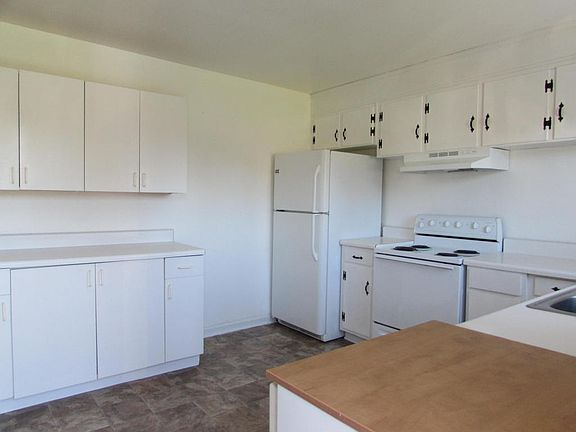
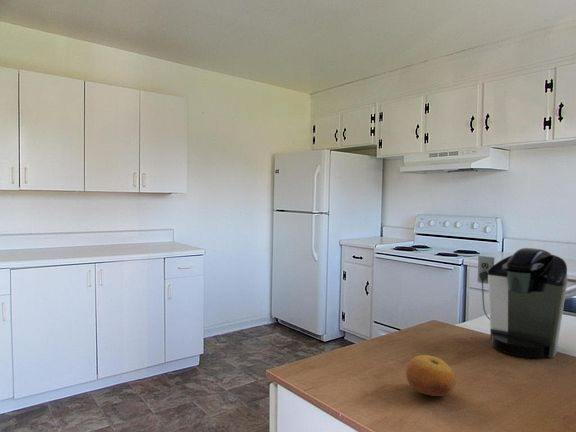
+ fruit (430, 375)
+ coffee maker (508, 294)
